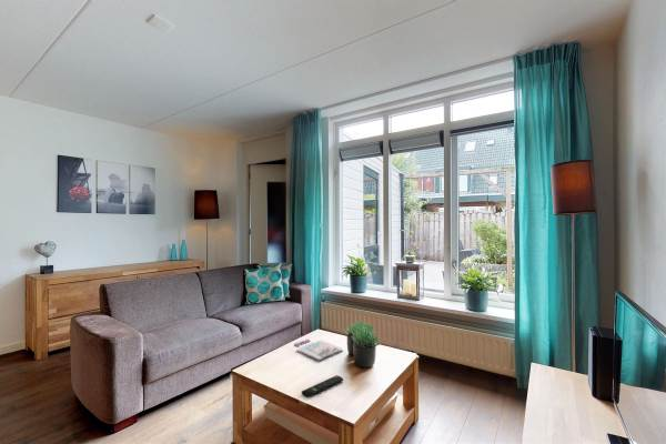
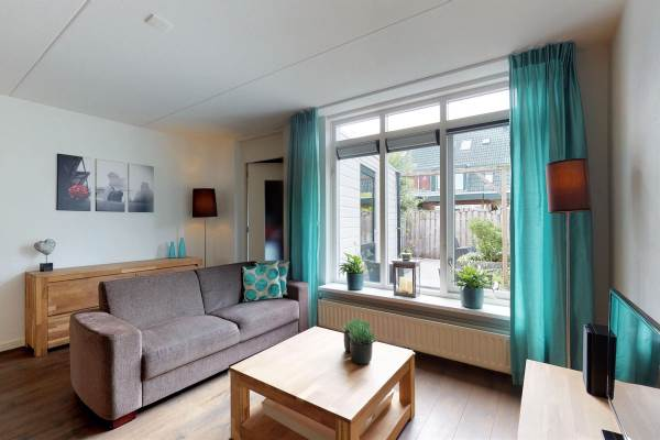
- remote control (323, 385)
- magazine (315, 347)
